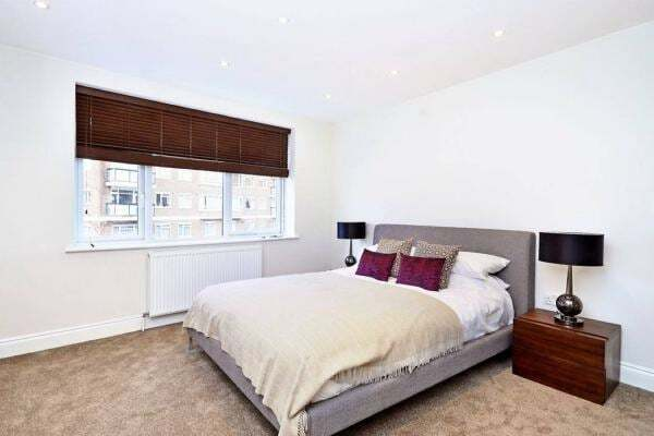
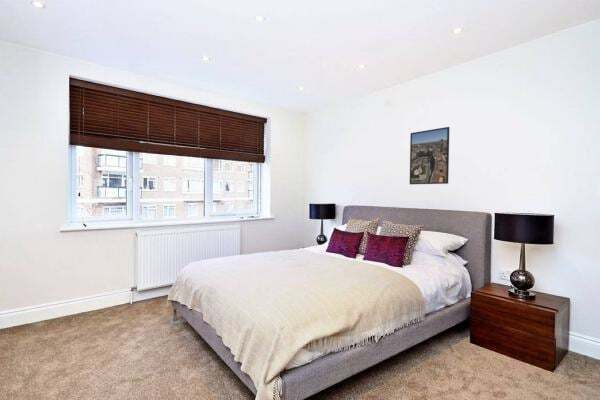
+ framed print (428, 157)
